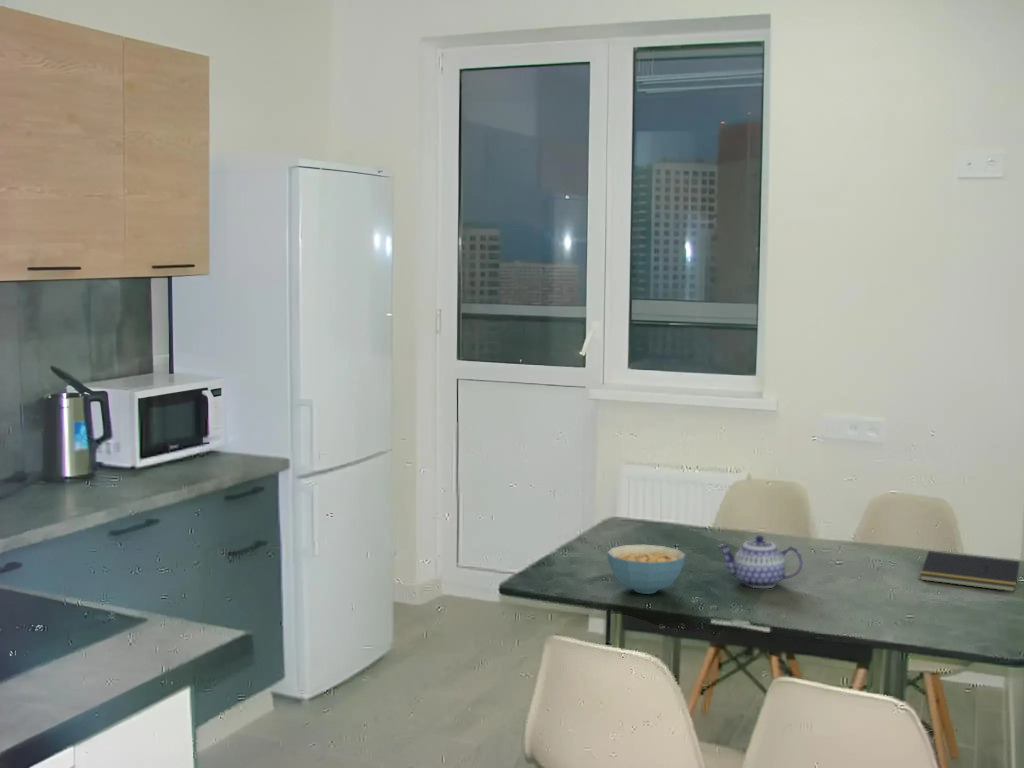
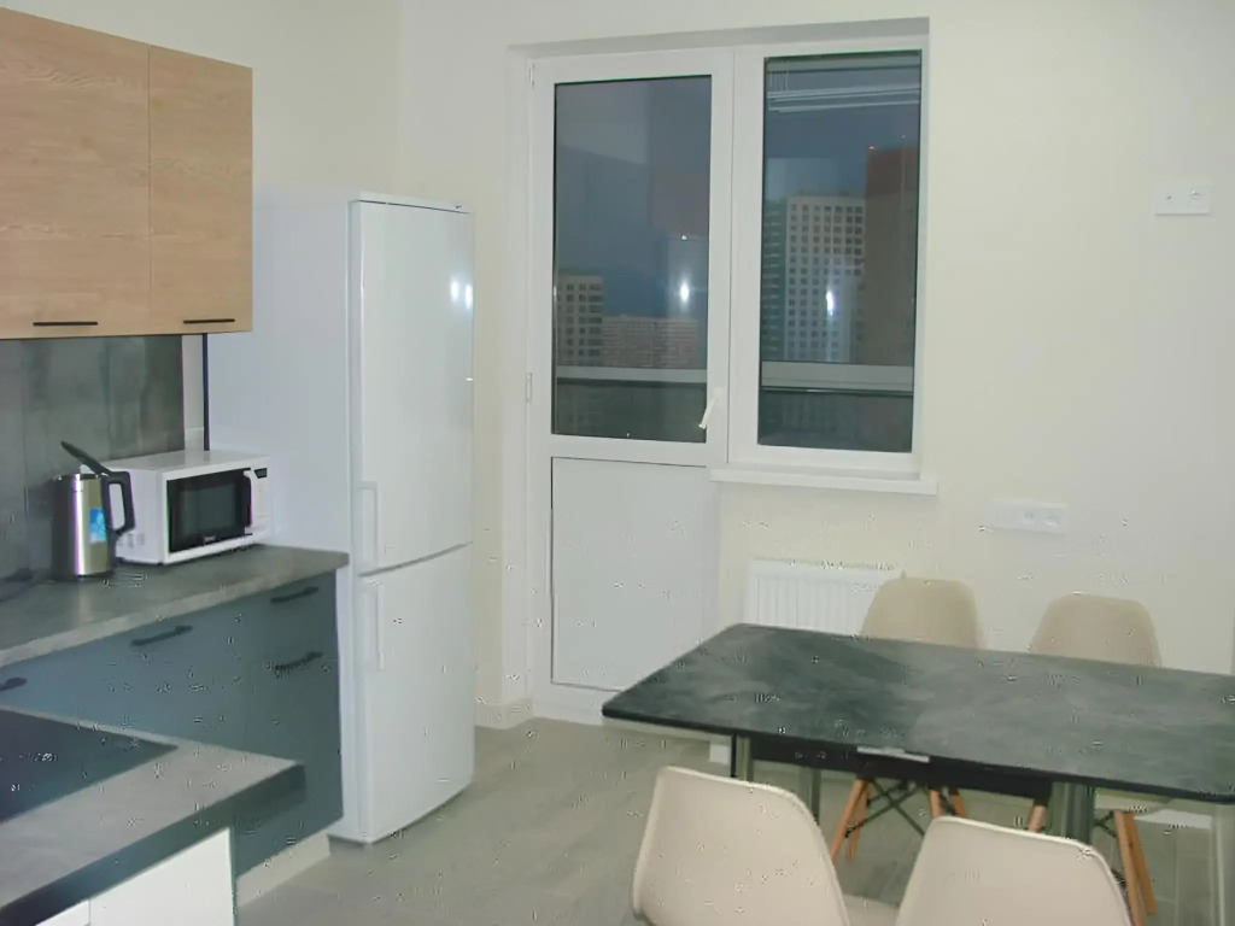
- notepad (969, 570)
- teapot (759, 559)
- cereal bowl (645, 571)
